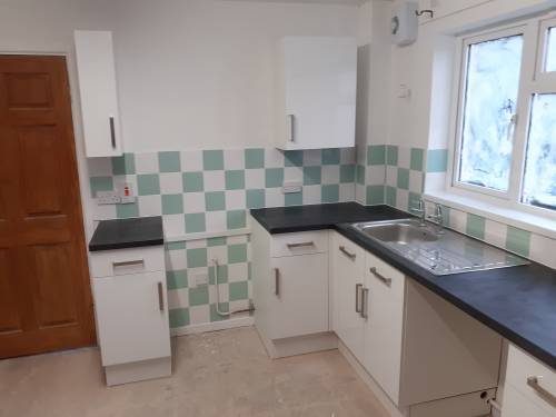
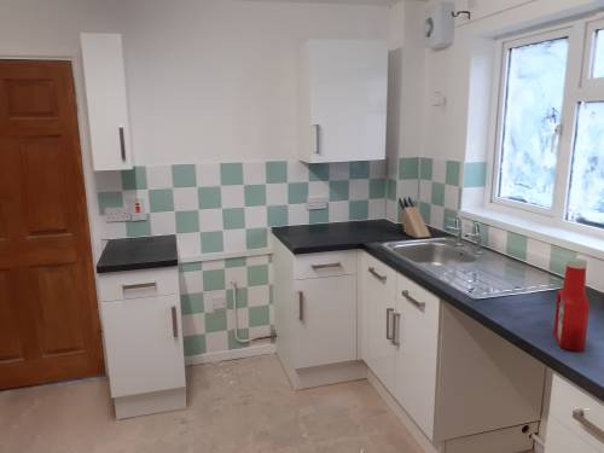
+ knife block (412, 216)
+ soap bottle (573, 301)
